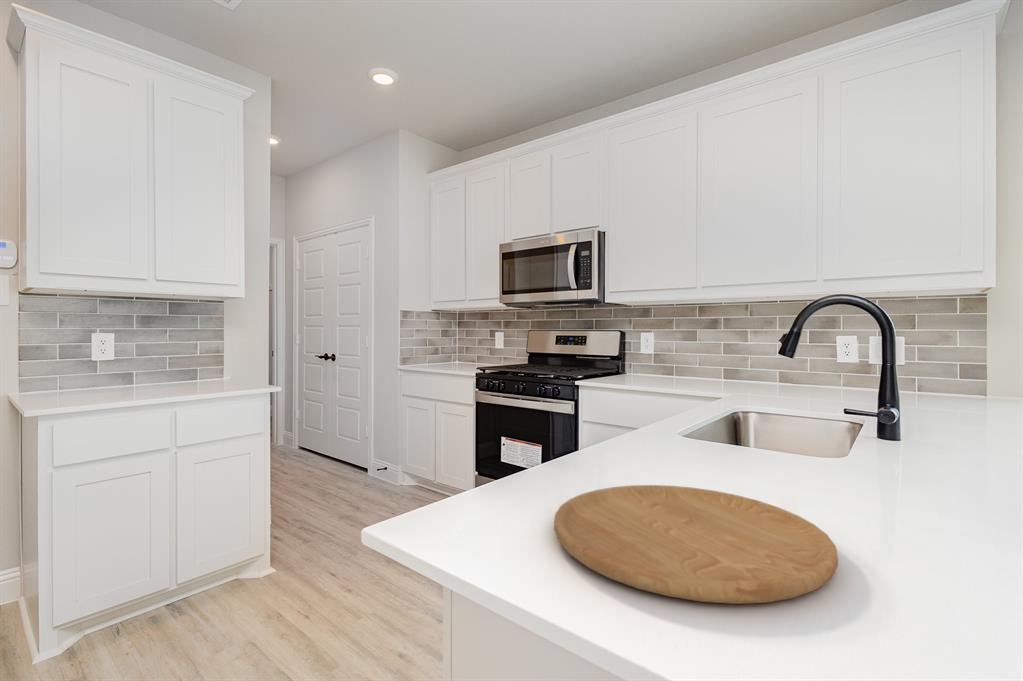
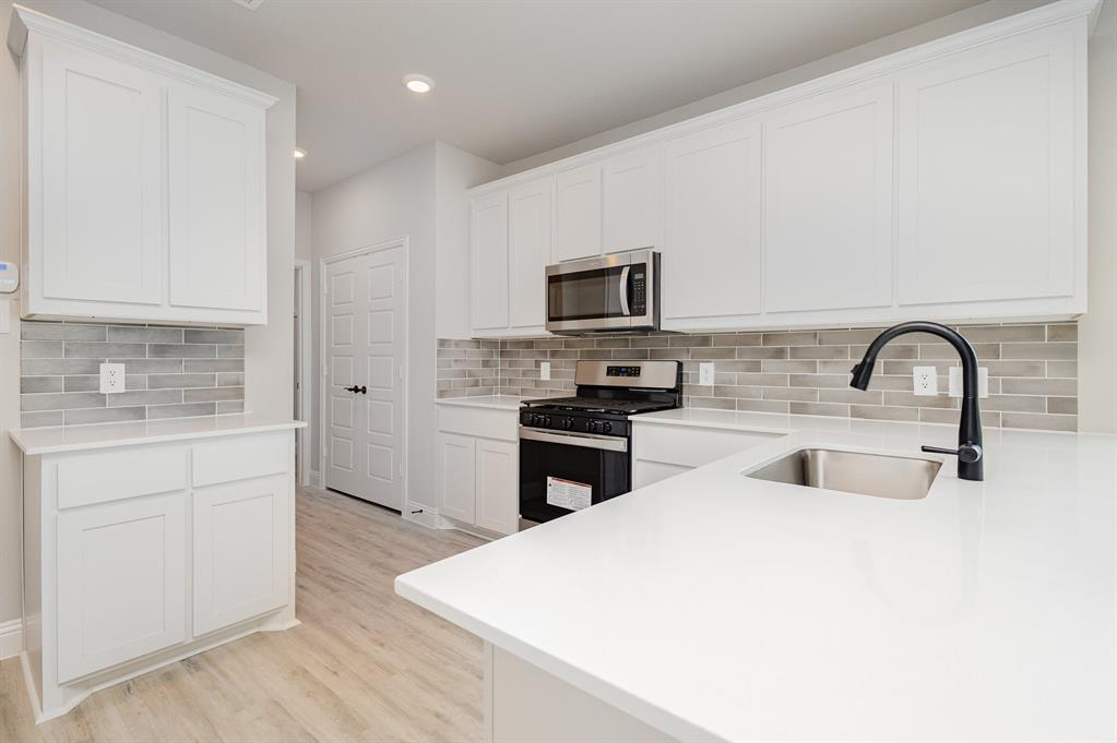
- cutting board (683, 530)
